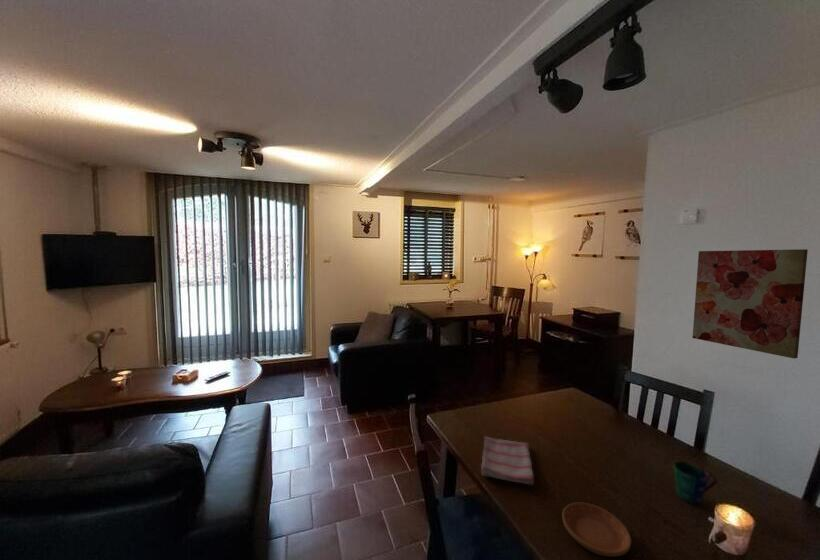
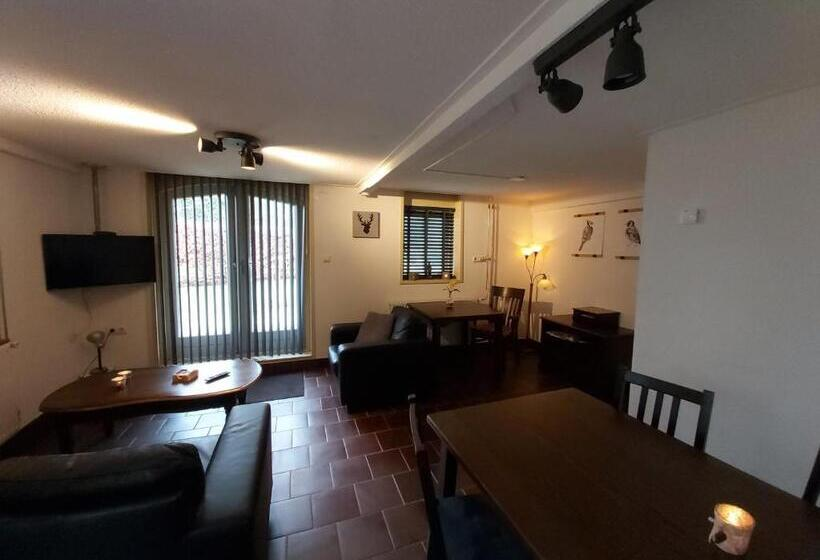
- dish towel (506, 456)
- cup (694, 484)
- wall art (743, 299)
- saucer (594, 529)
